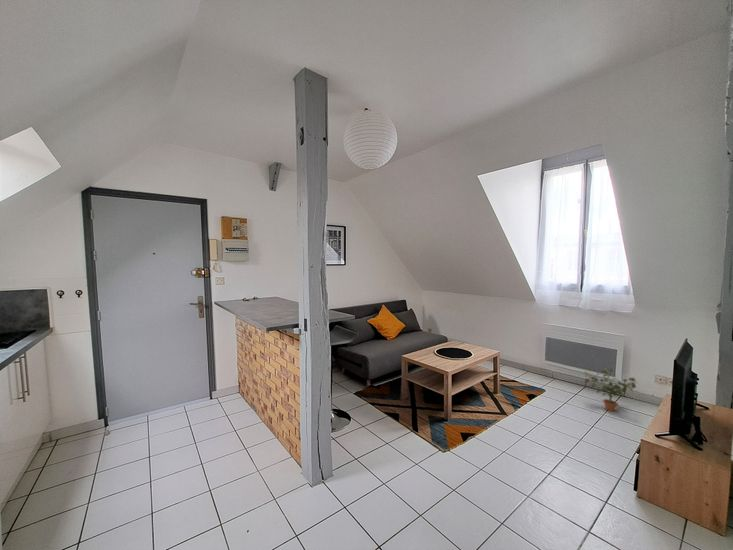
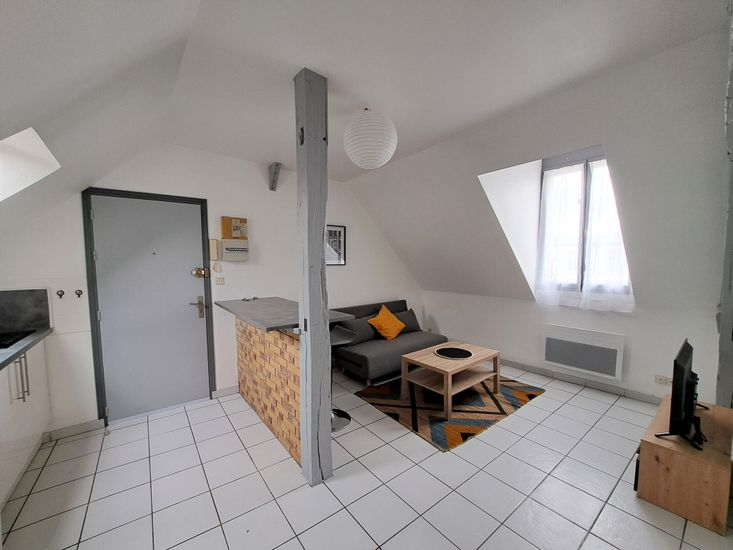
- potted plant (610, 389)
